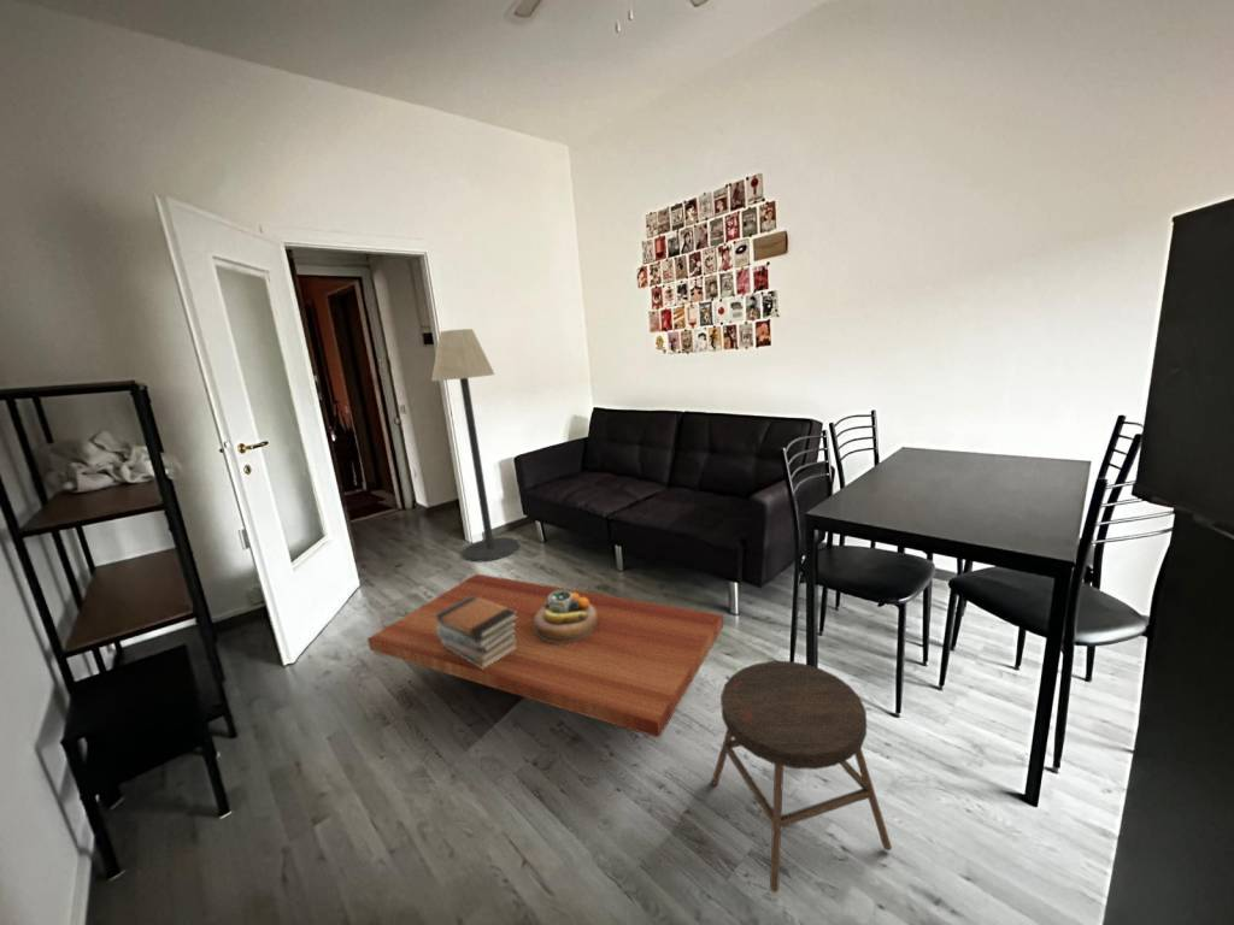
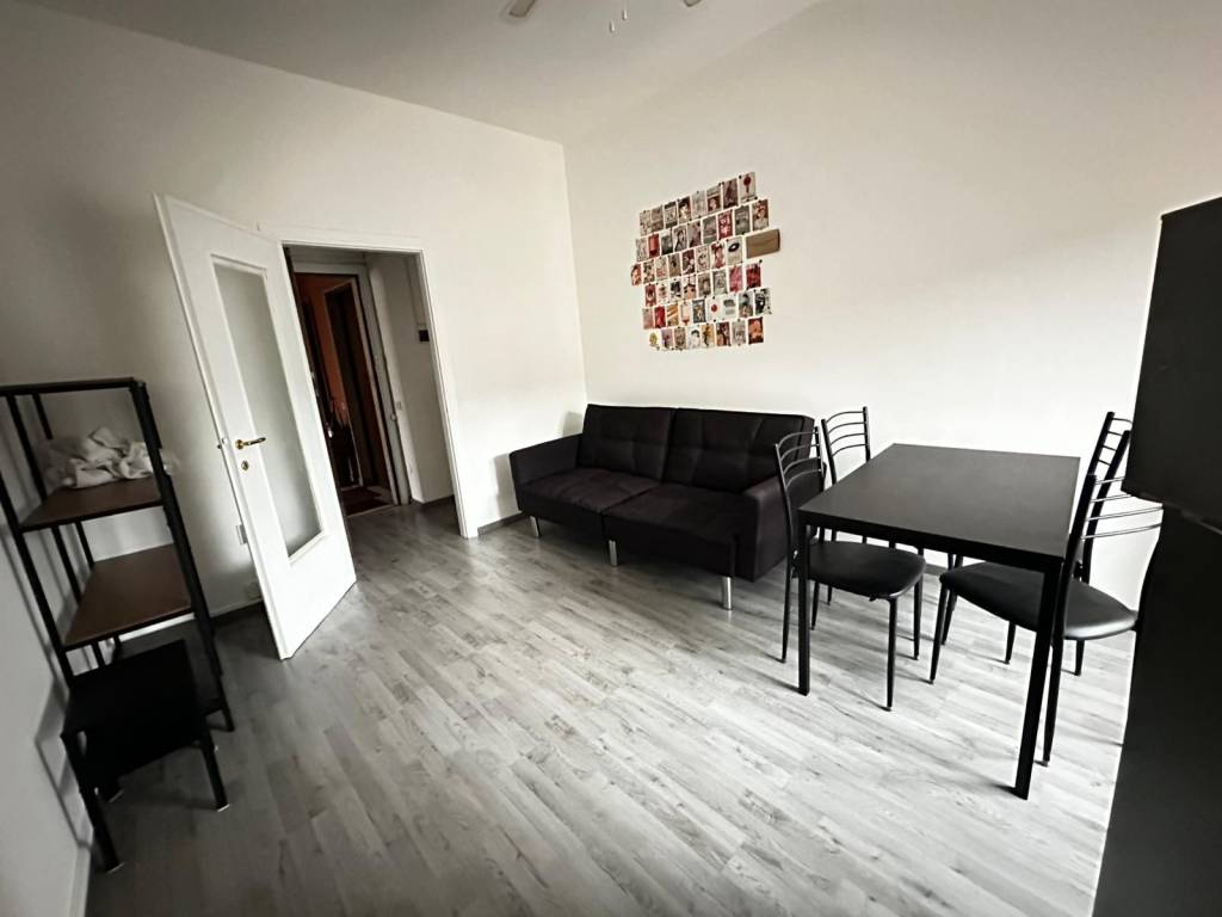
- decorative bowl (564, 608)
- floor lamp (474, 446)
- coffee table (545, 656)
- book stack (477, 629)
- stool (792, 760)
